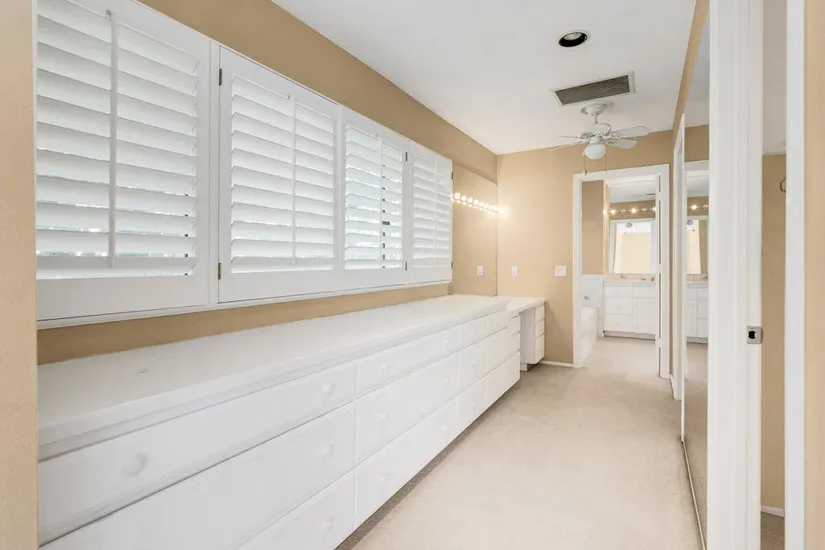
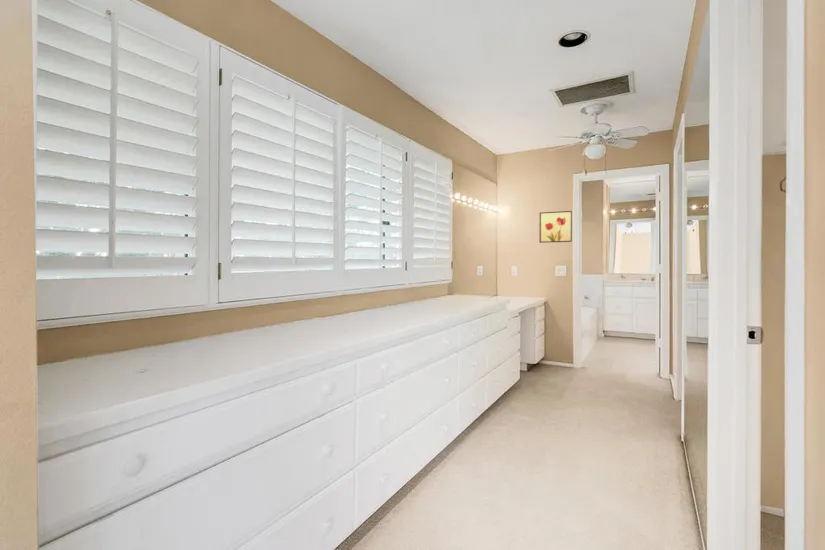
+ wall art (555, 227)
